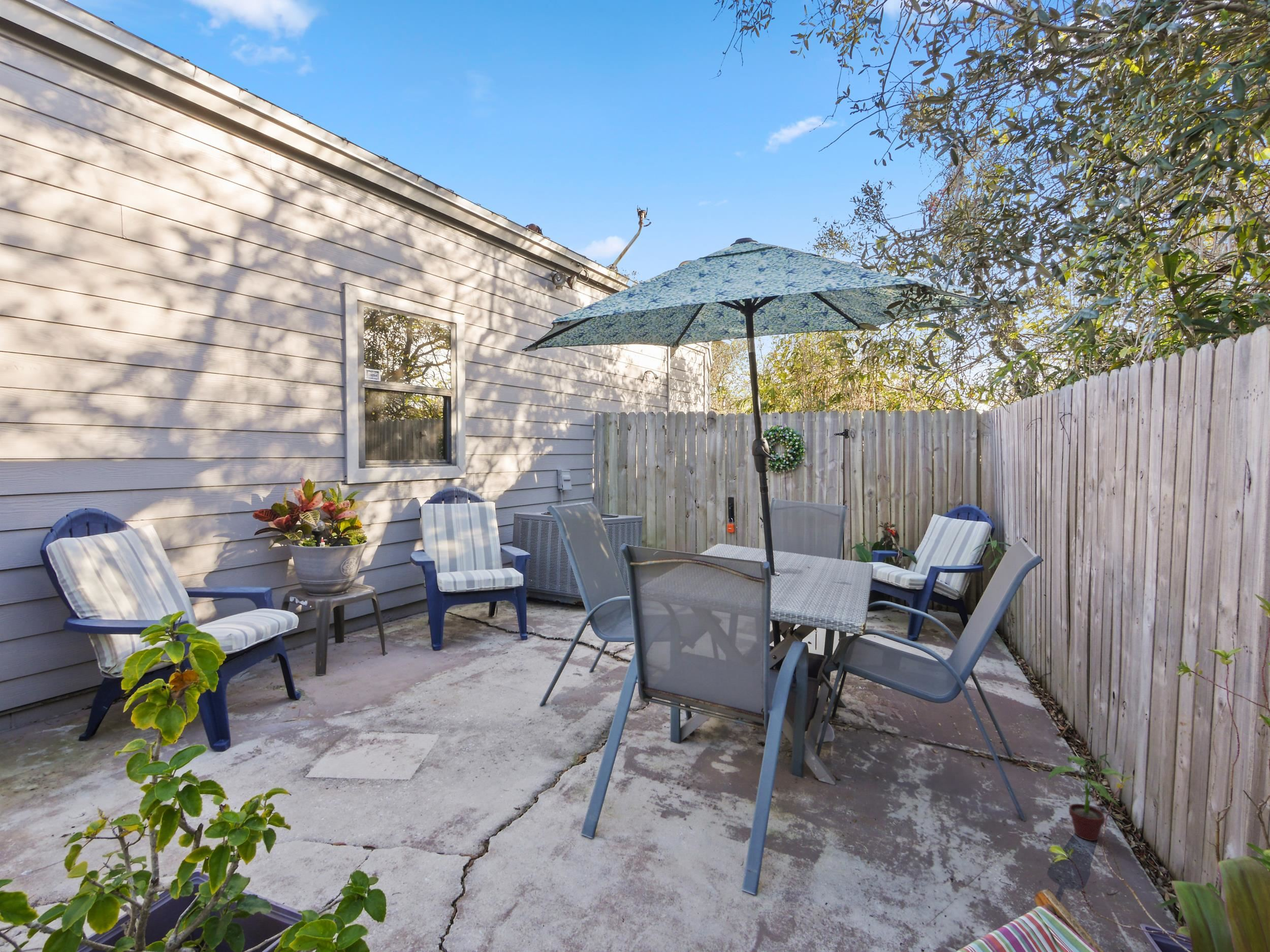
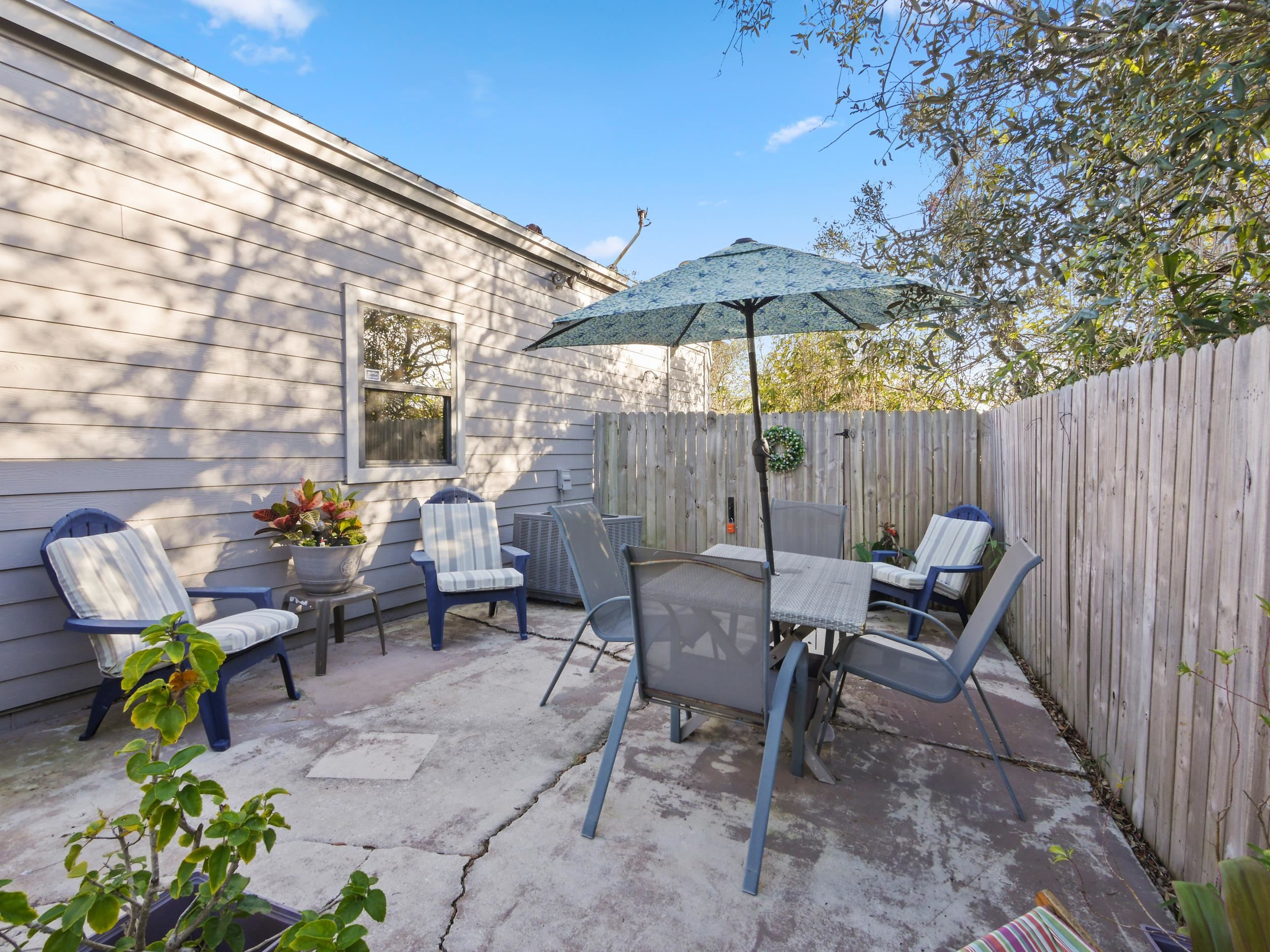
- potted plant (1089, 801)
